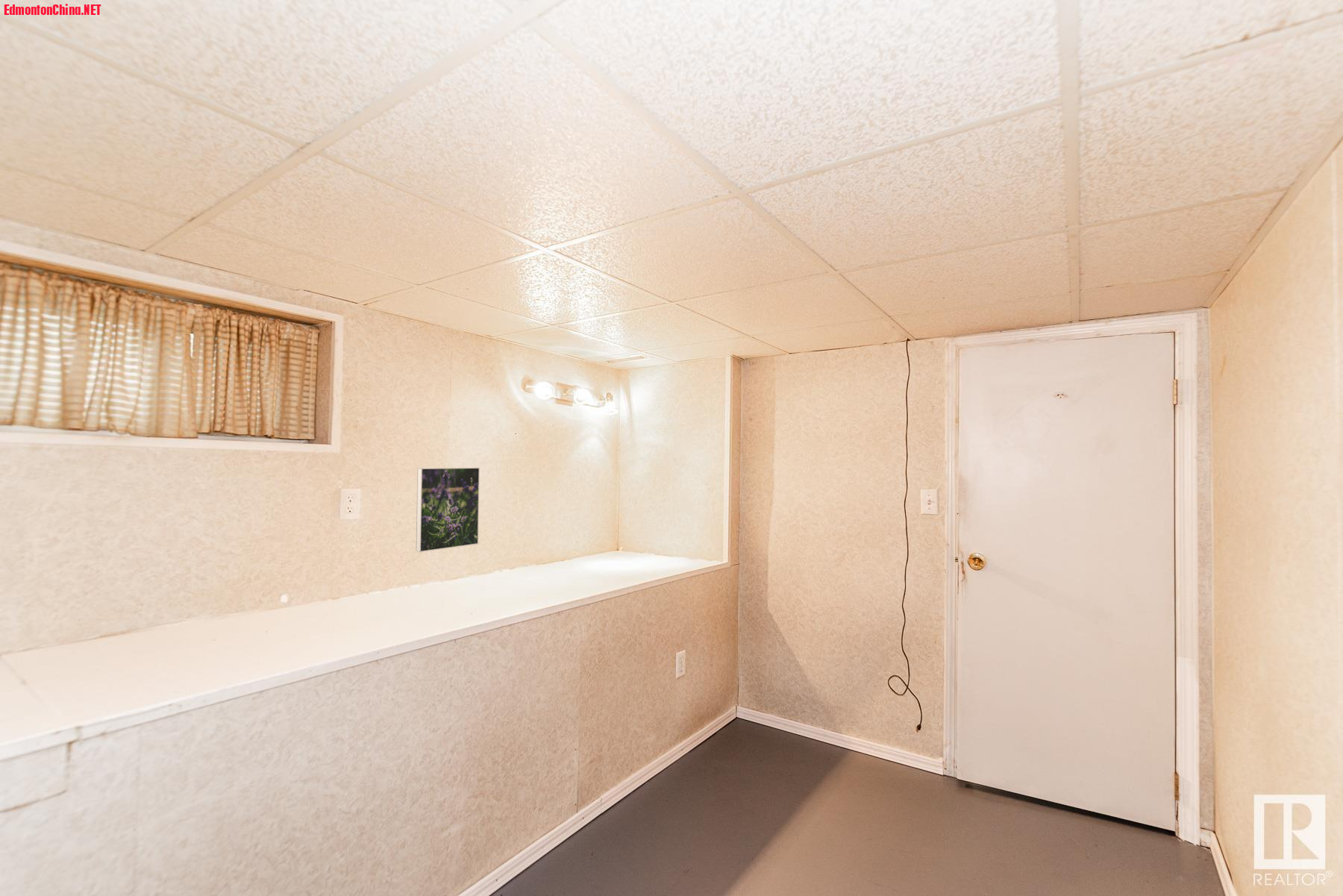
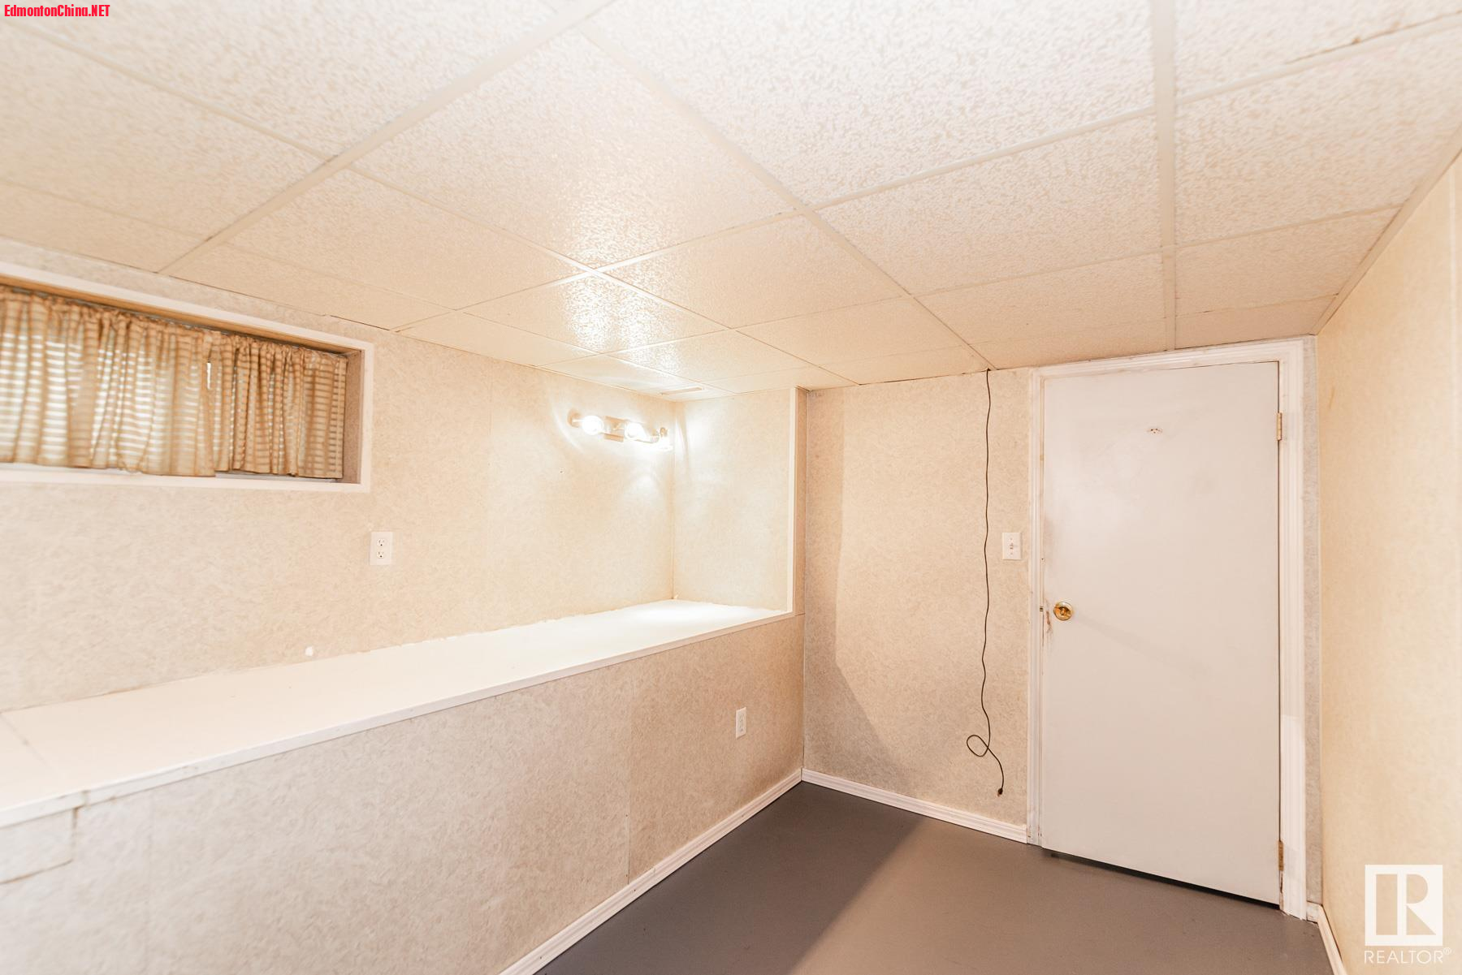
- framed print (449, 507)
